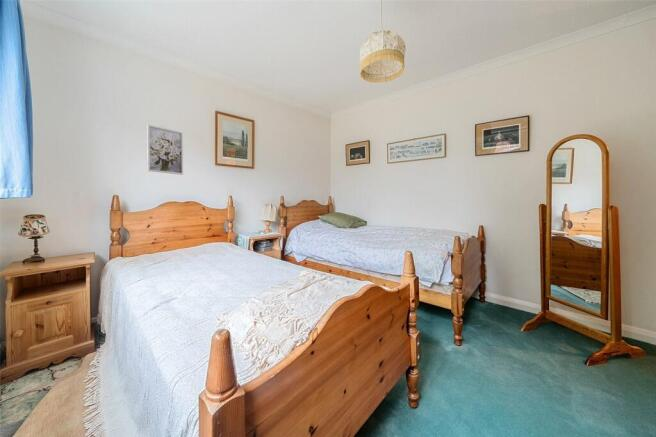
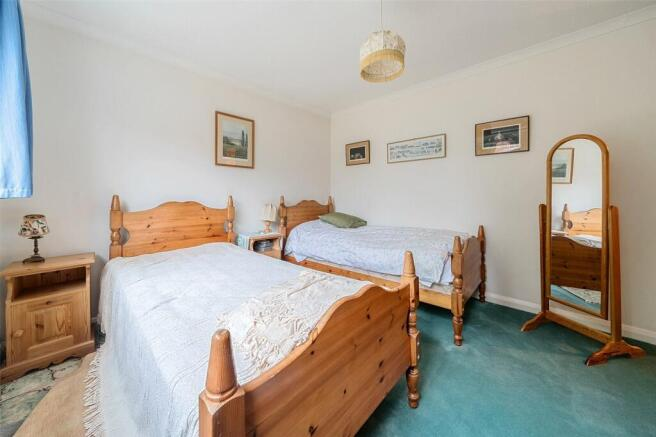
- wall art (165, 150)
